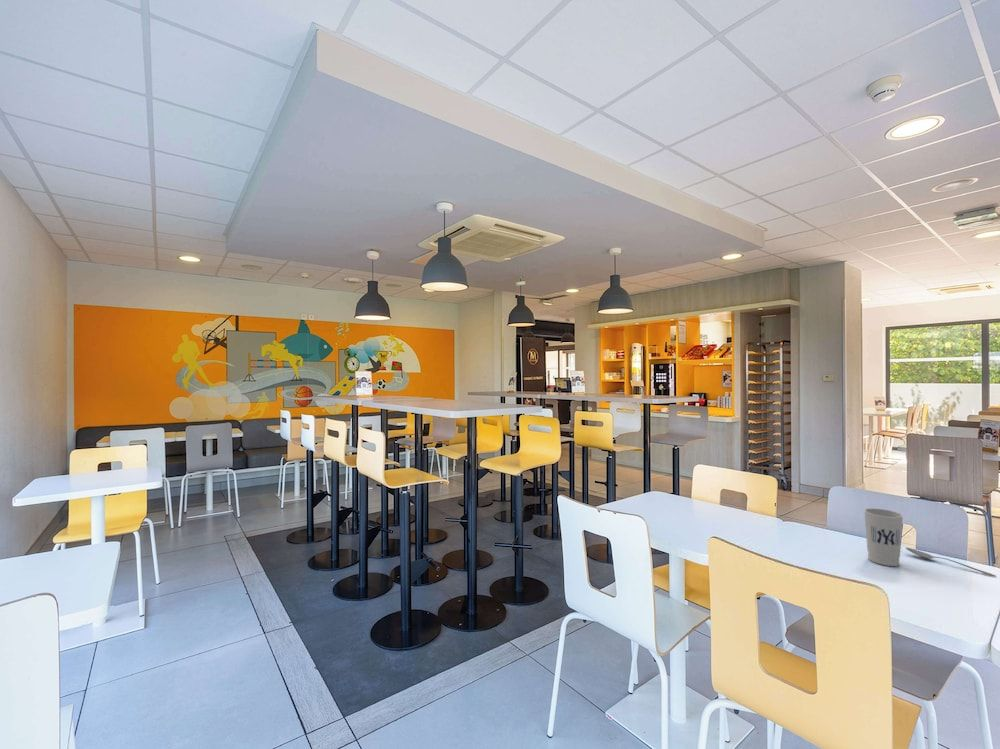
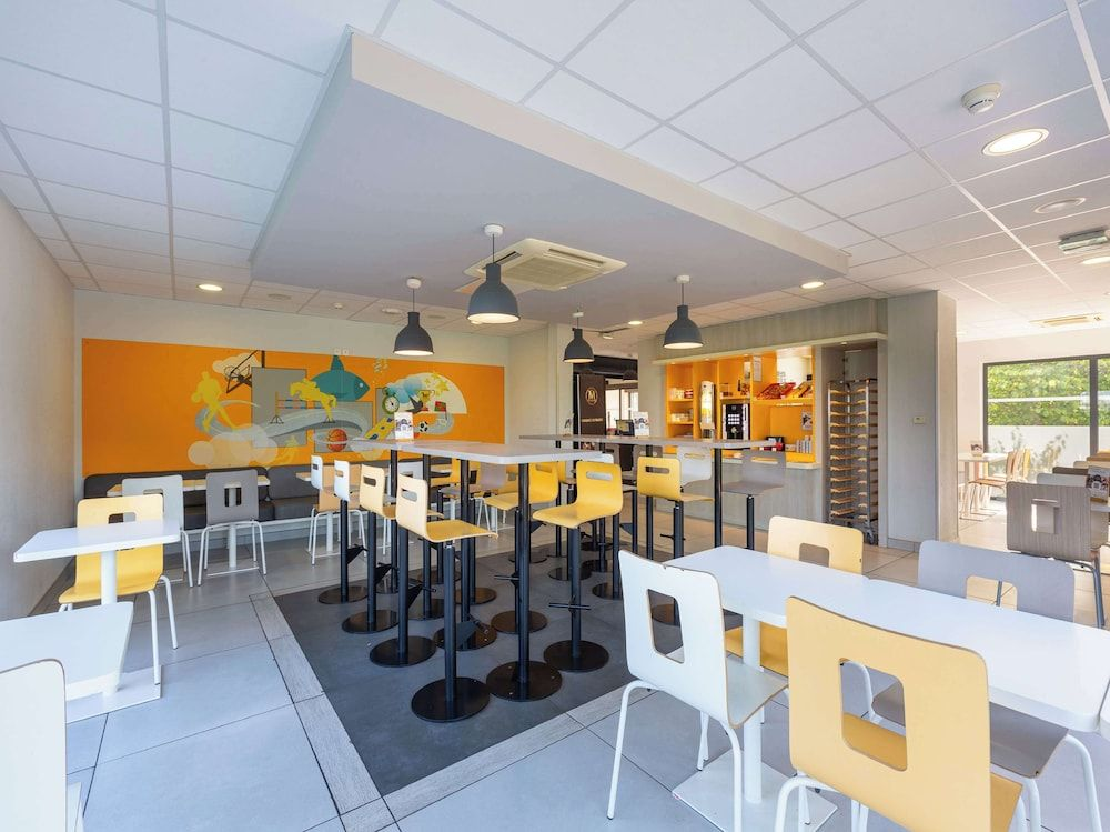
- cup (883, 536)
- spoon (949, 560)
